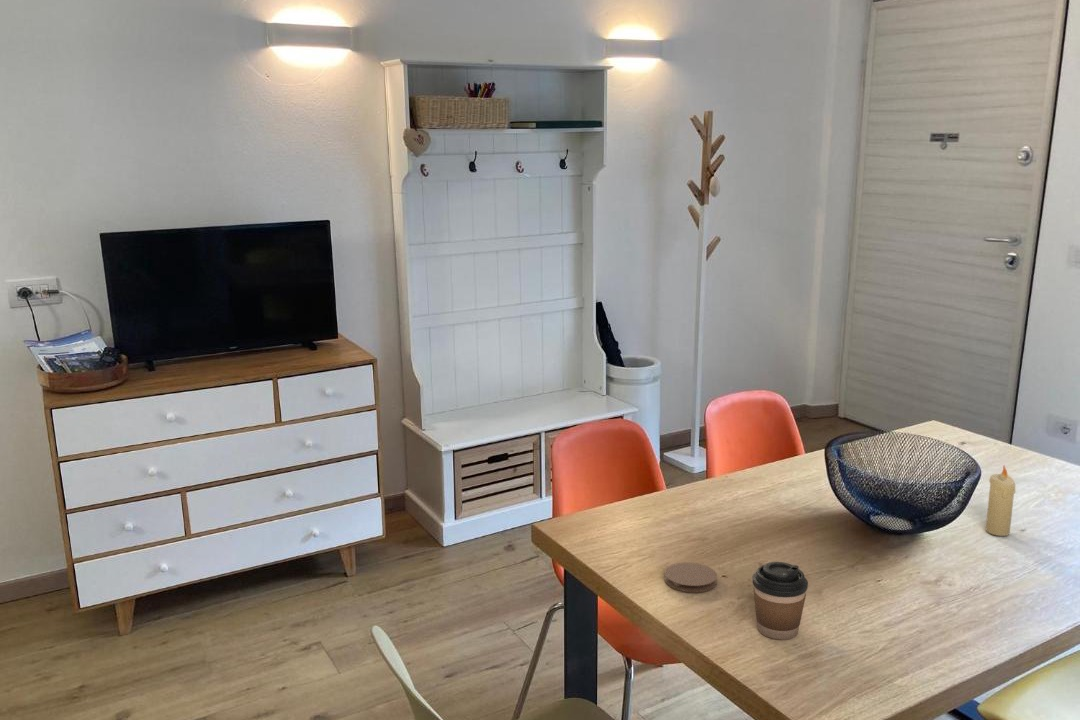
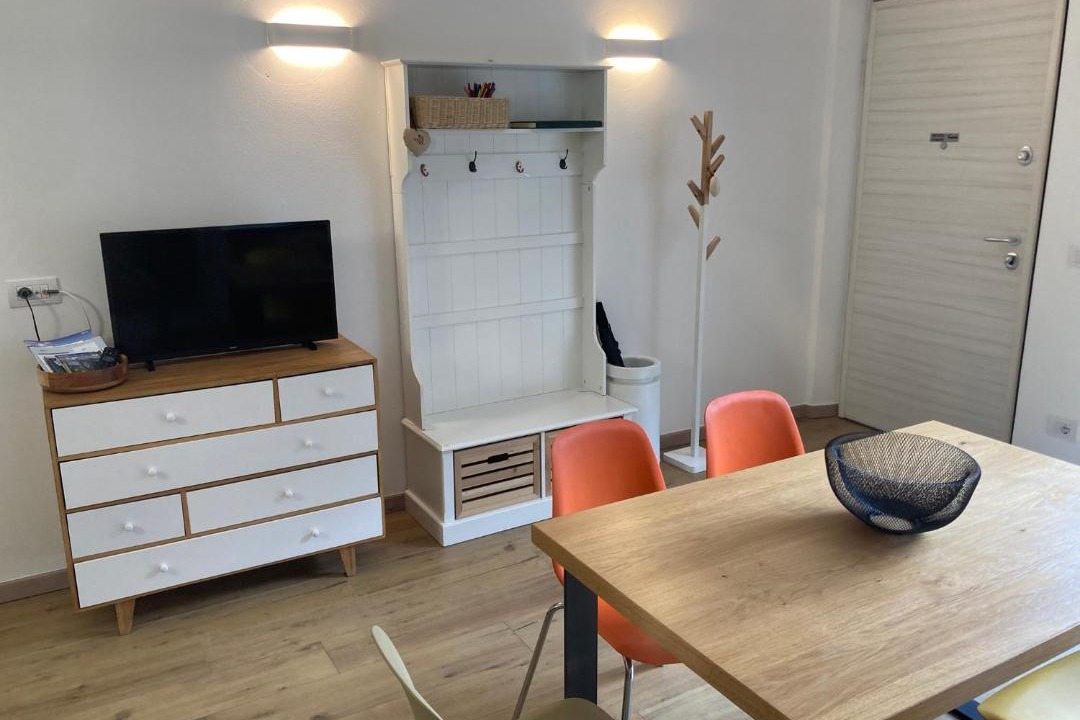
- coffee cup (779, 597)
- coaster (690, 576)
- candle (1001, 498)
